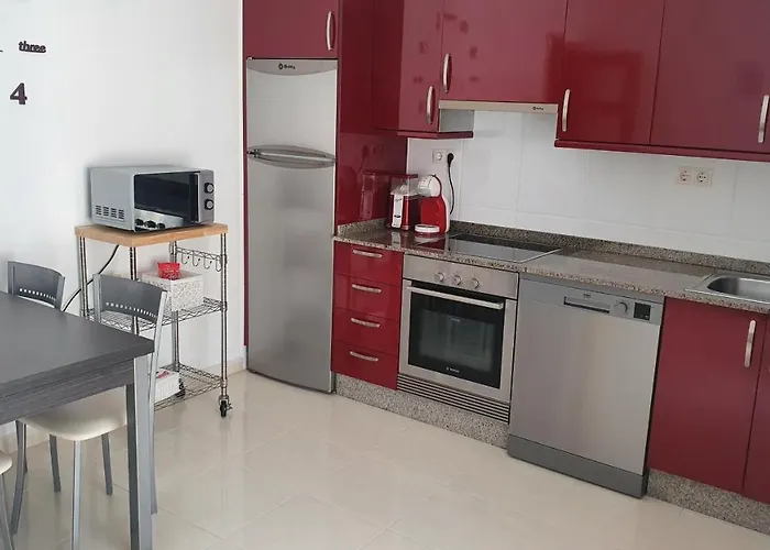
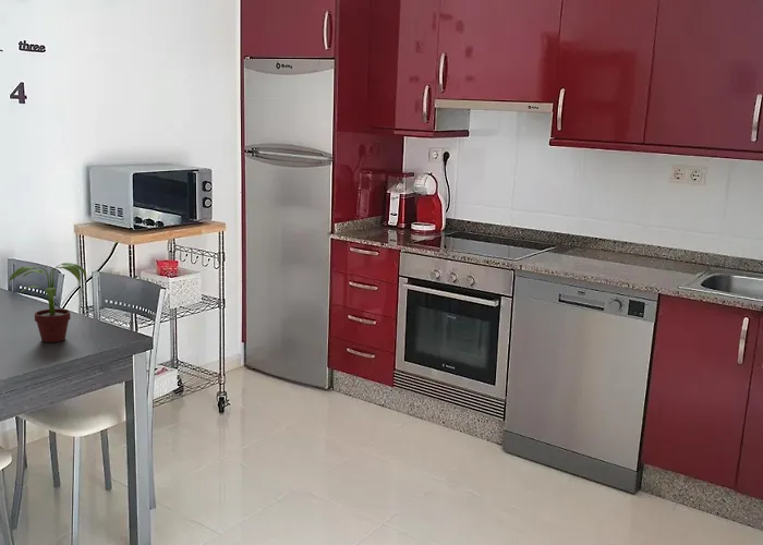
+ potted plant (50, 302)
